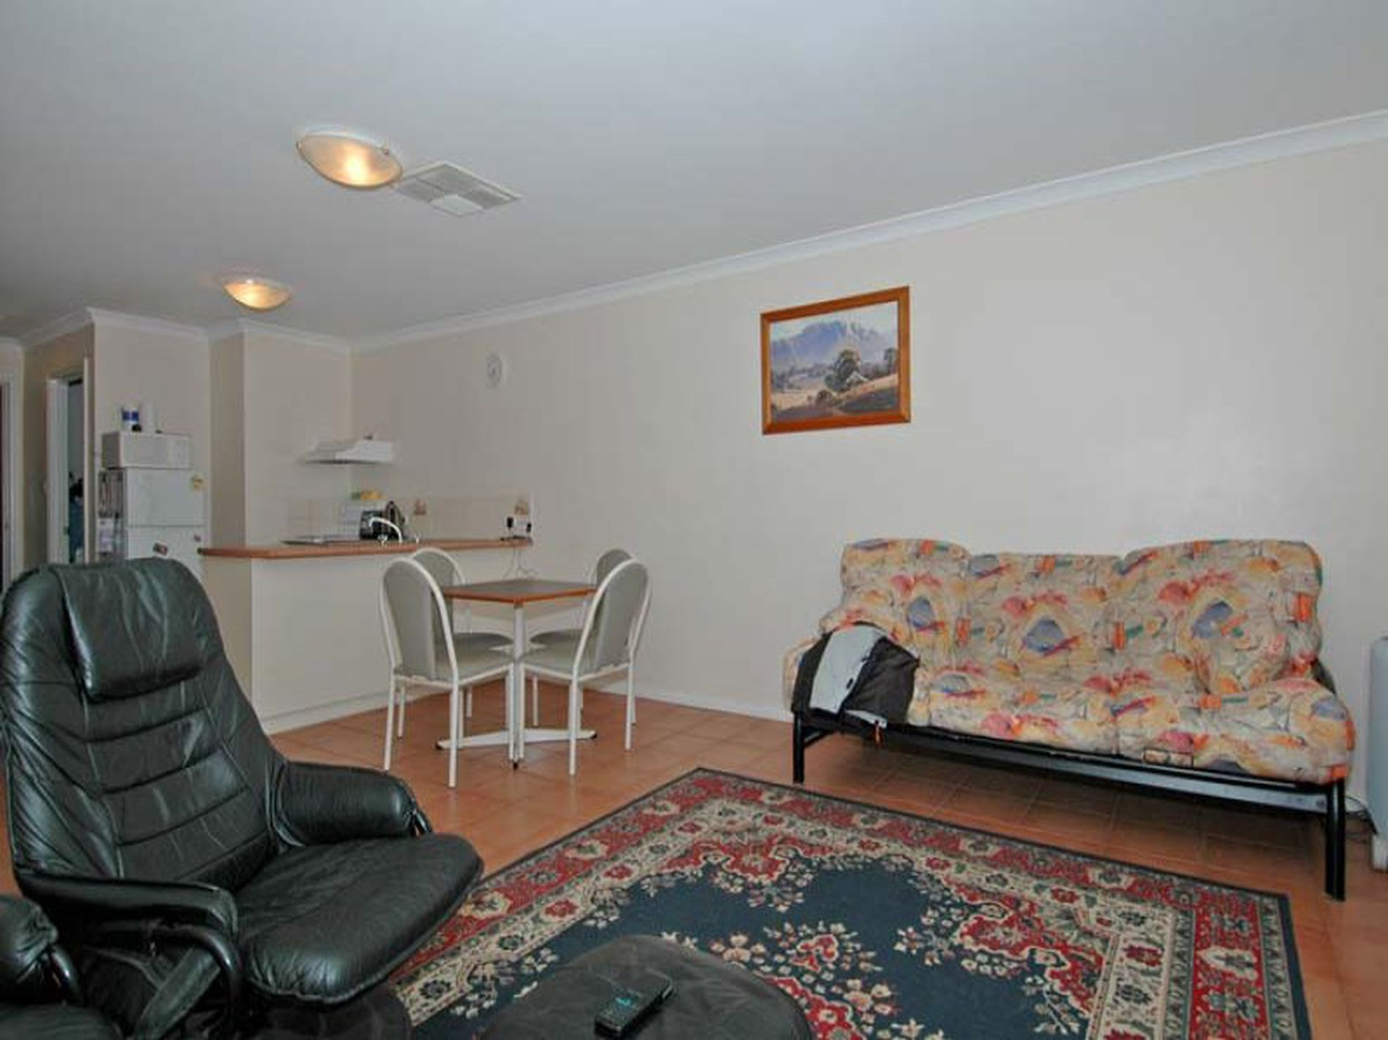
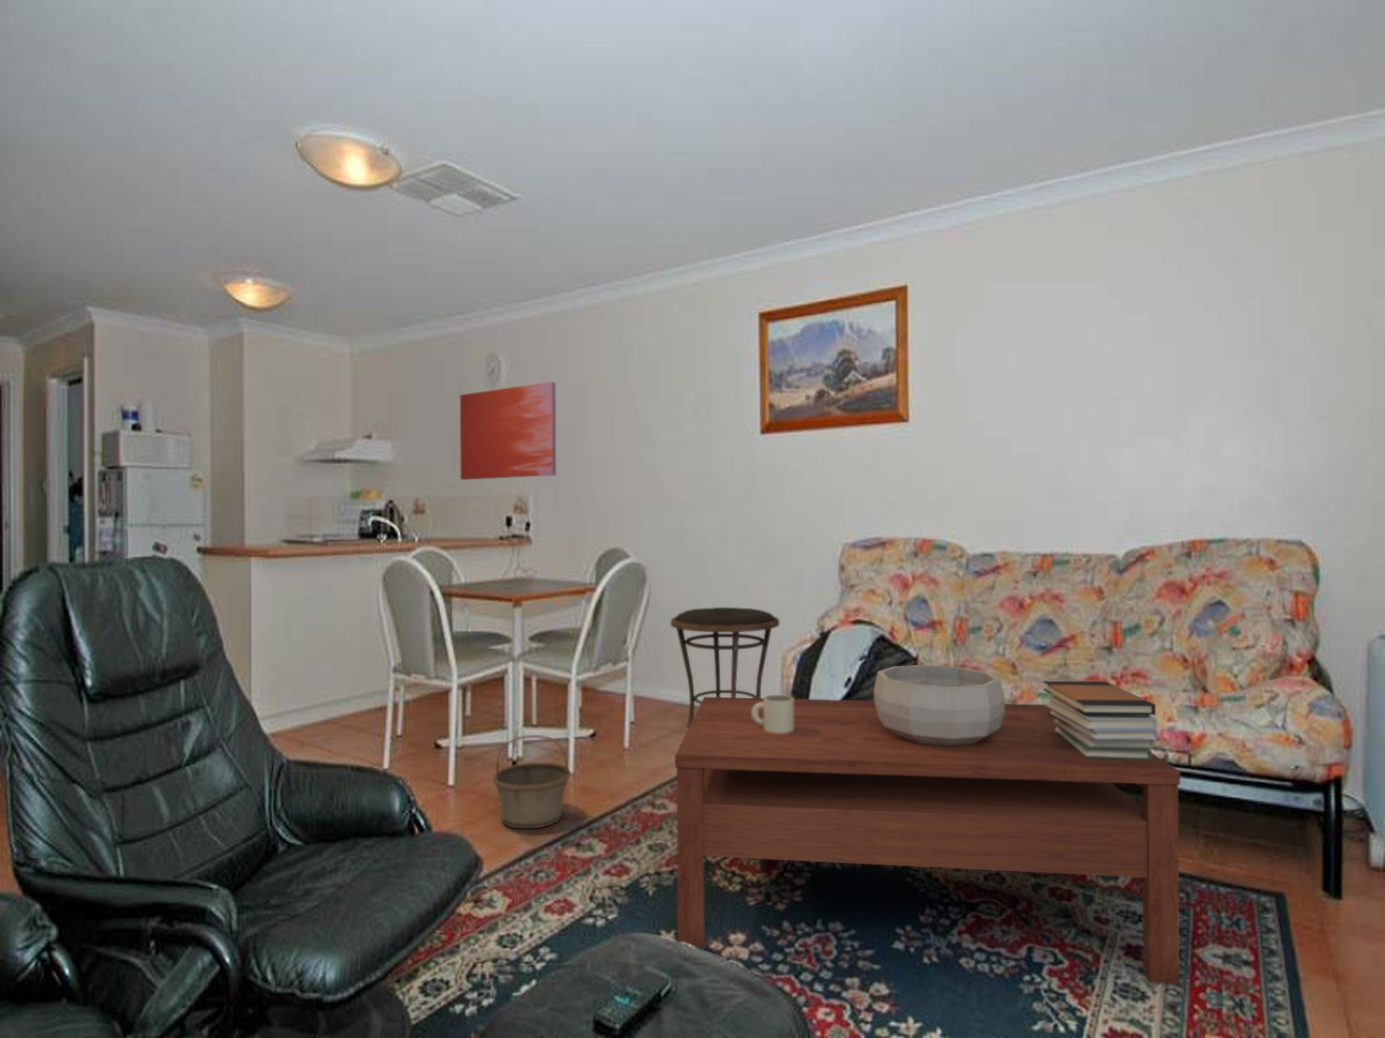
+ basket (532, 776)
+ book stack (1097, 717)
+ side table (720, 668)
+ decorative bowl (937, 703)
+ mug (772, 712)
+ wall art (506, 433)
+ coffee table (900, 816)
